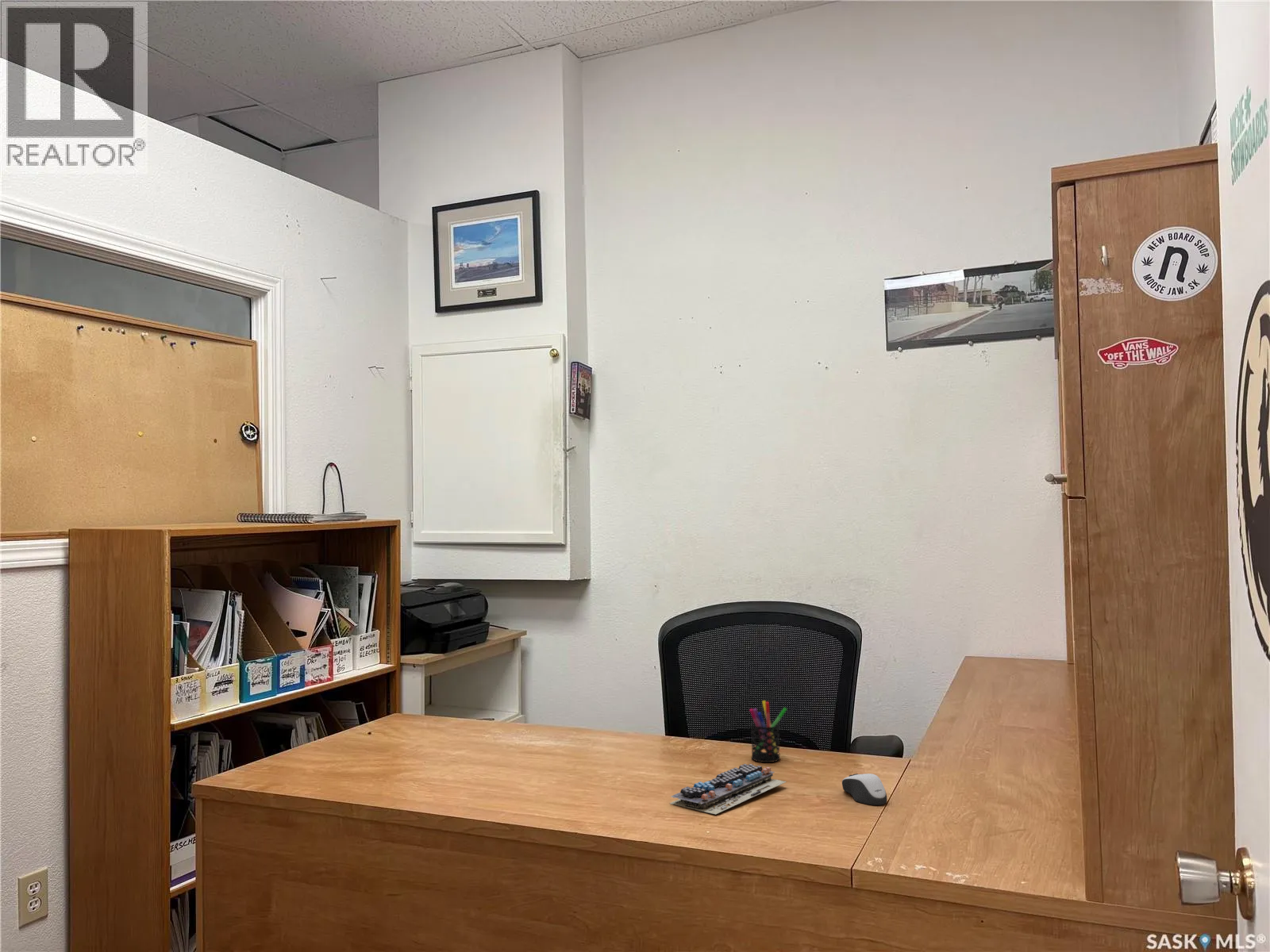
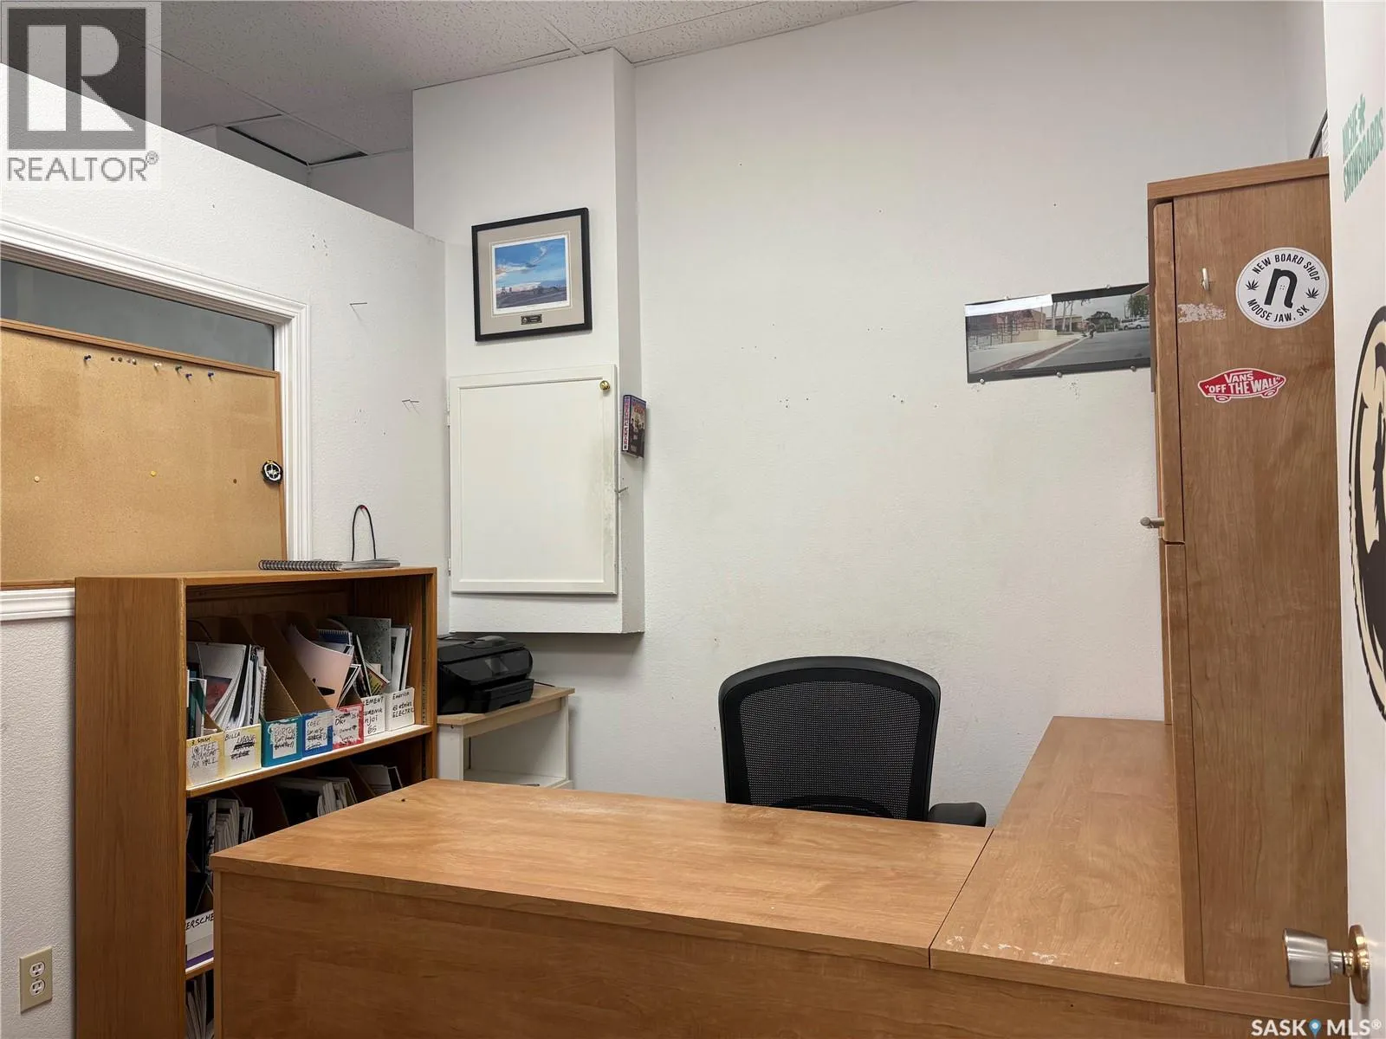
- computer mouse (864, 785)
- pen holder (768, 728)
- computer keyboard (729, 785)
